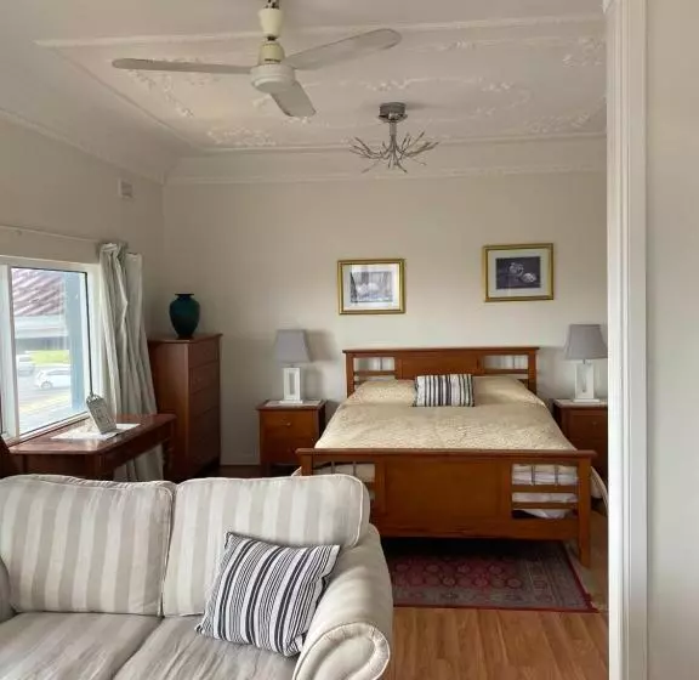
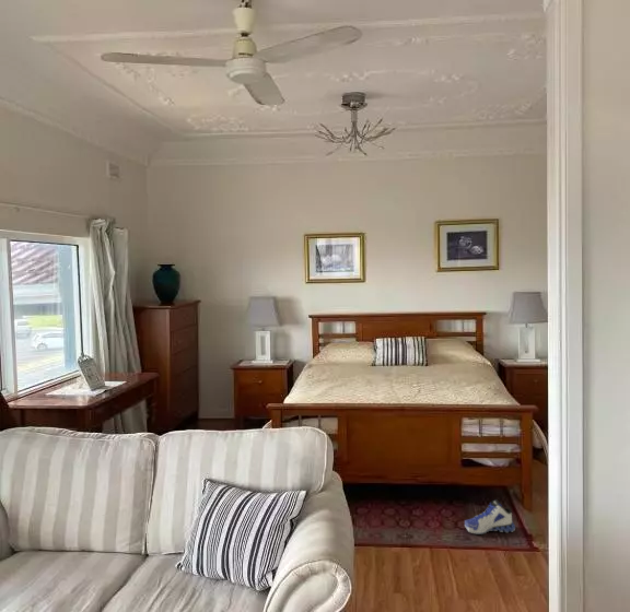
+ sneaker (489, 515)
